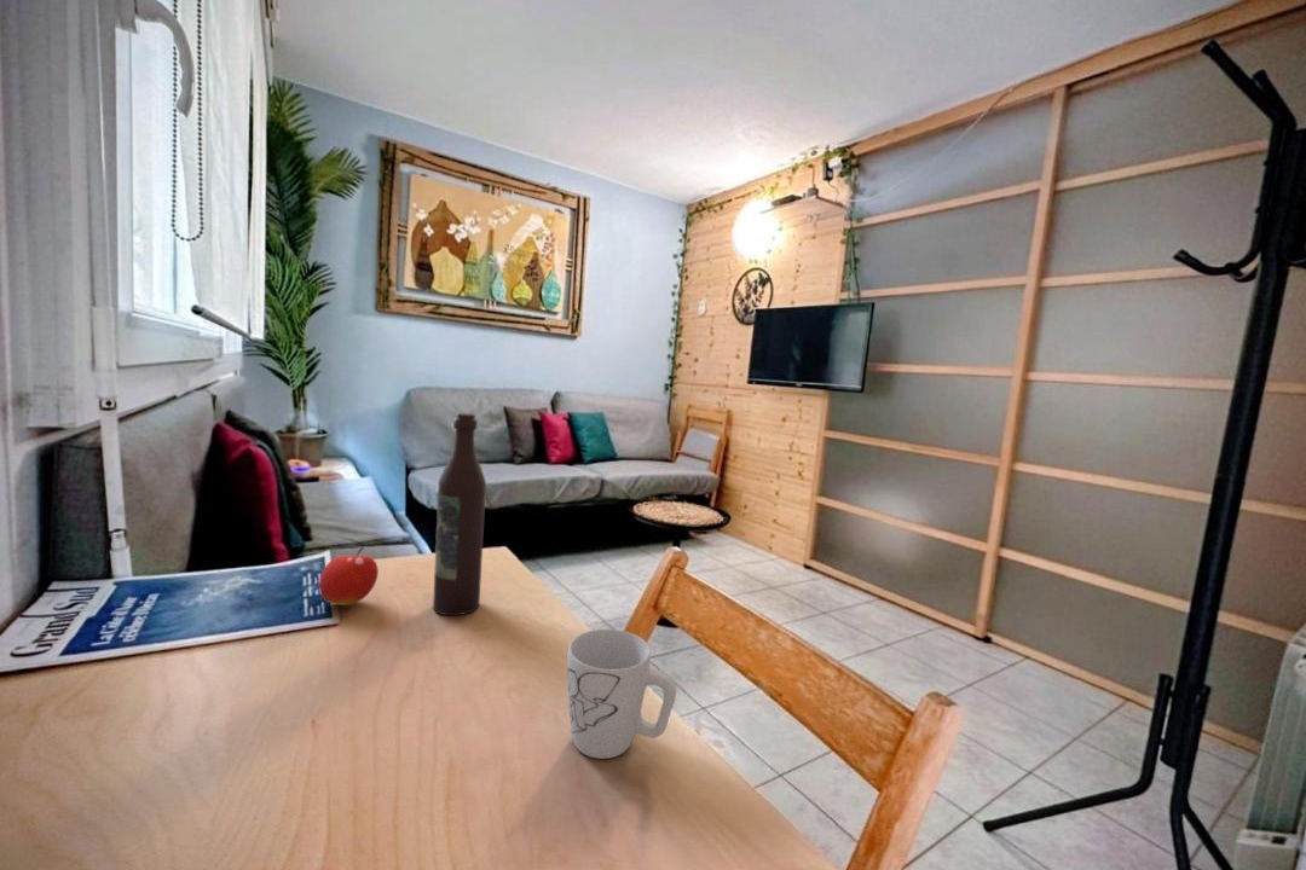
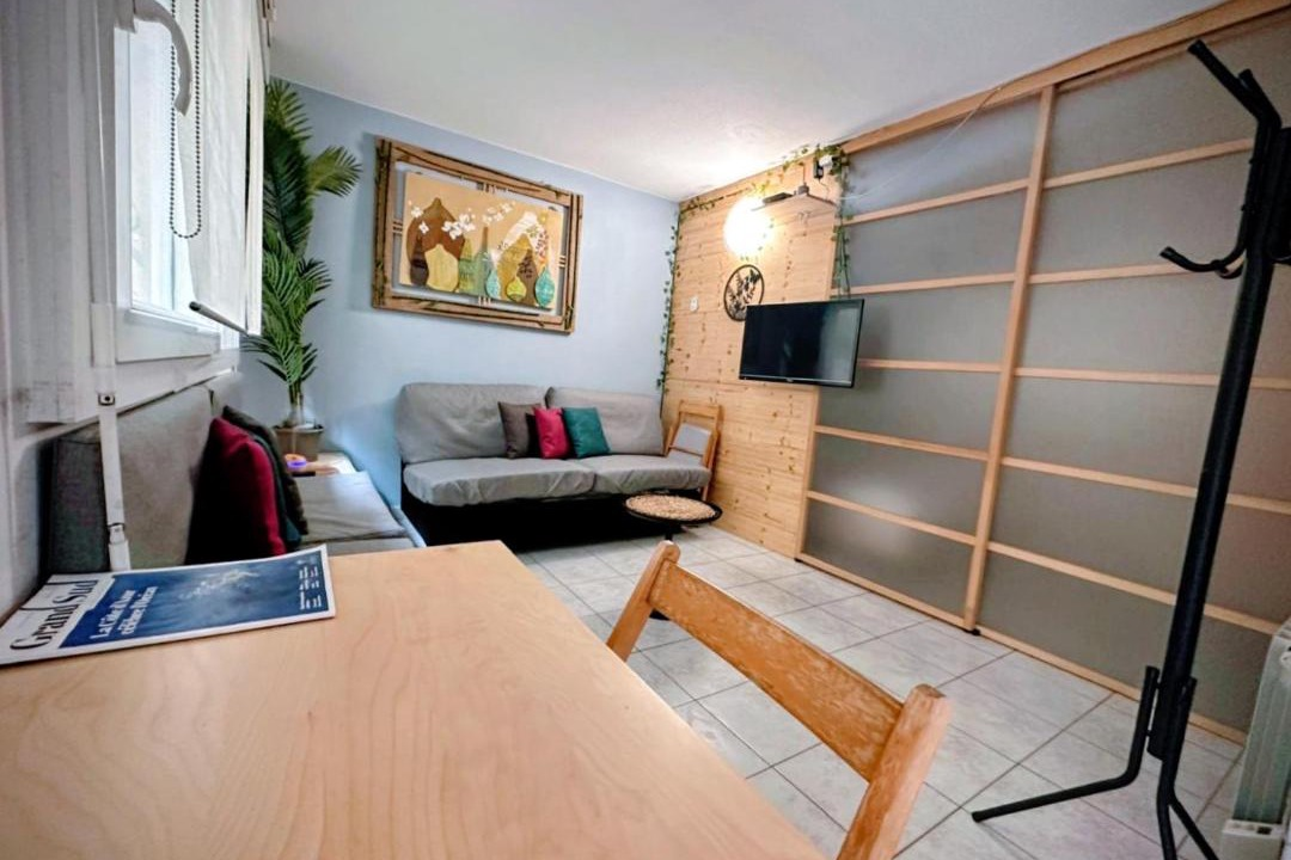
- mug (619, 696)
- wine bottle (461, 511)
- fruit (348, 576)
